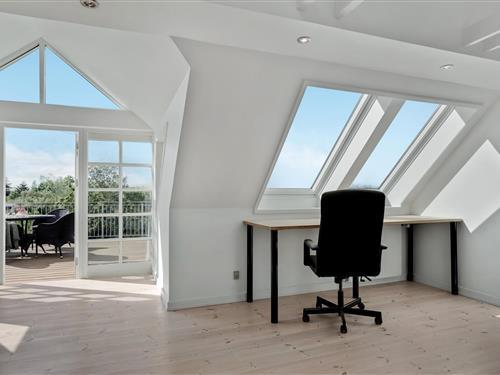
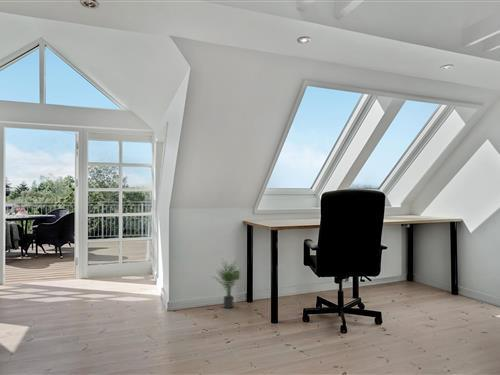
+ potted plant (226, 281)
